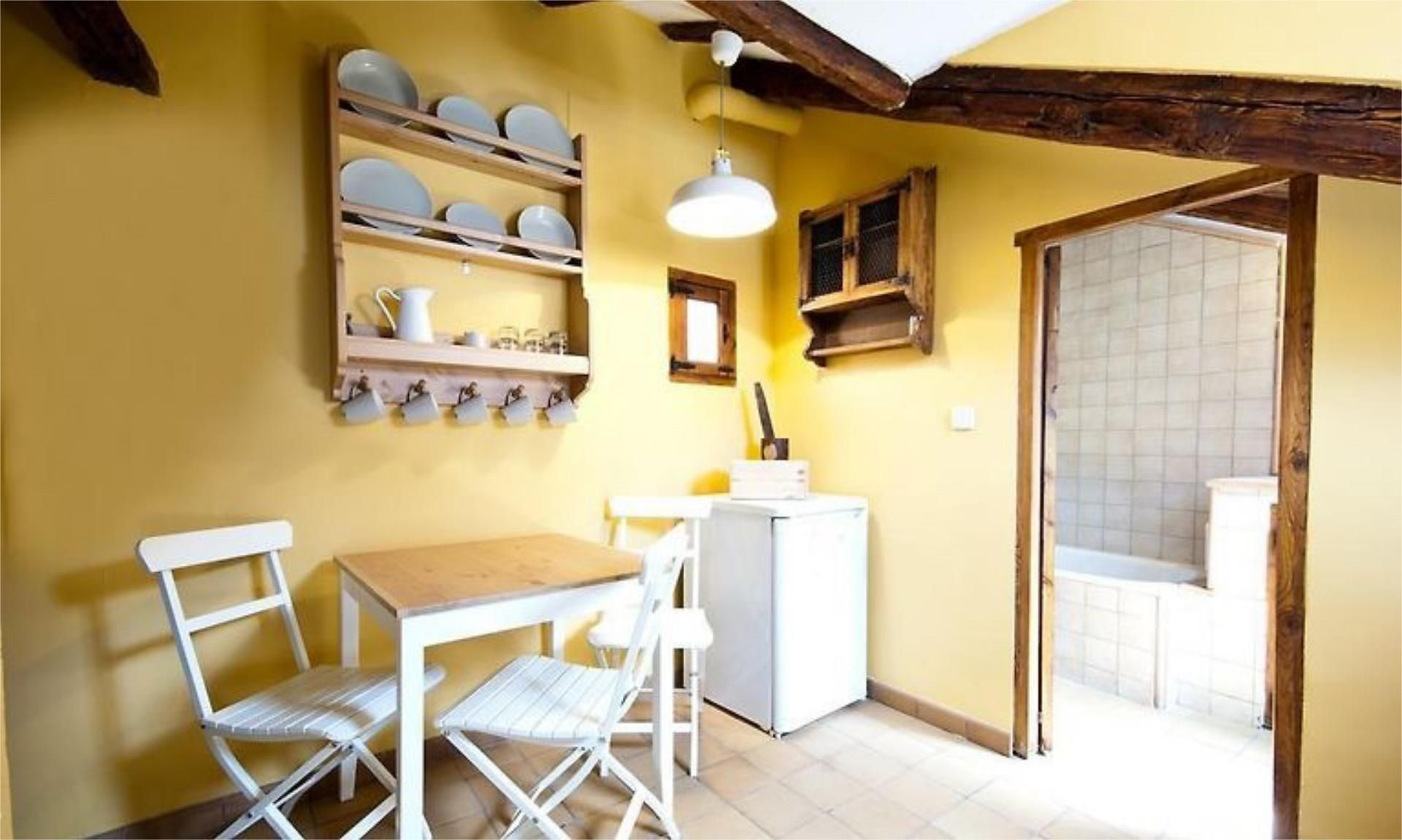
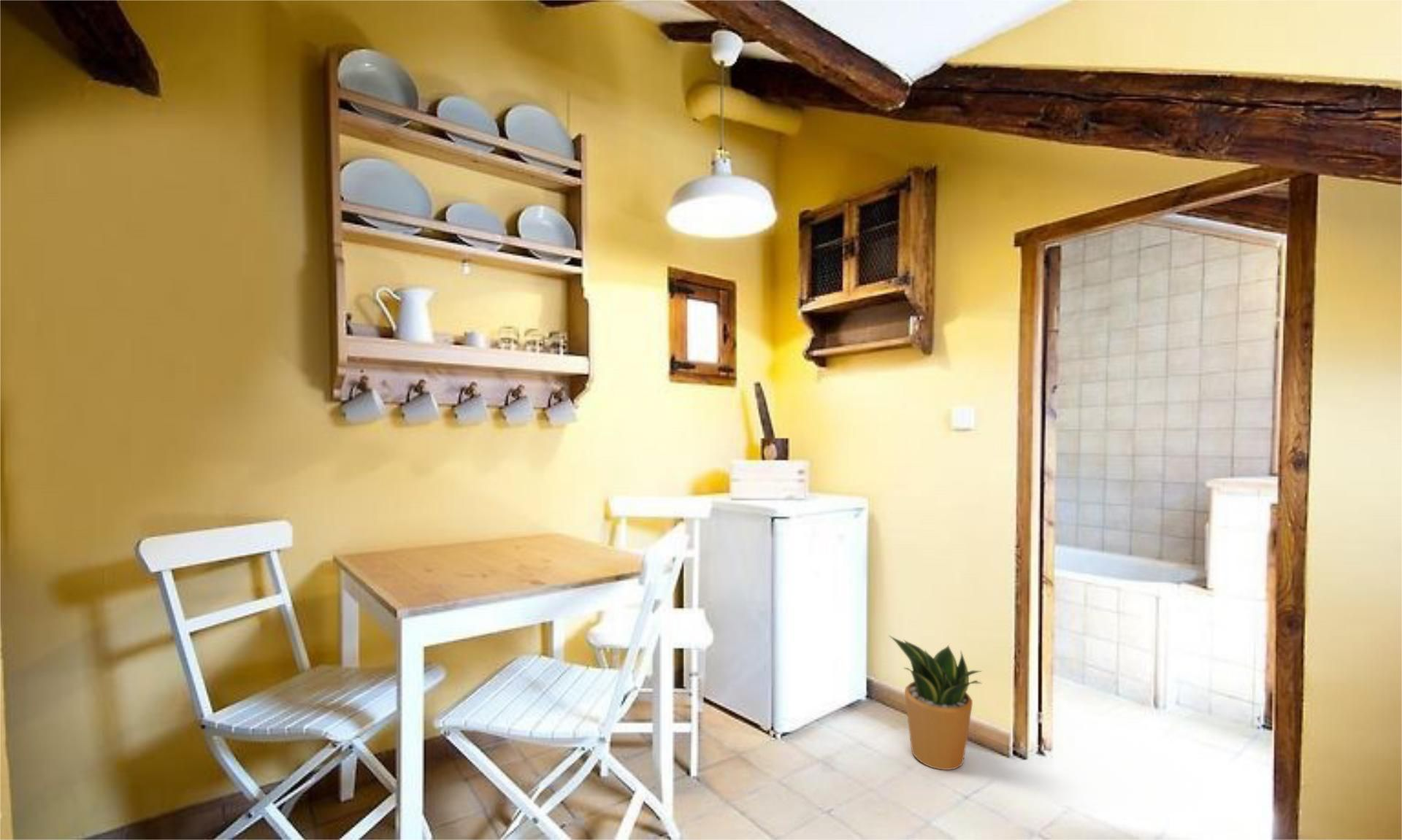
+ potted plant (935, 704)
